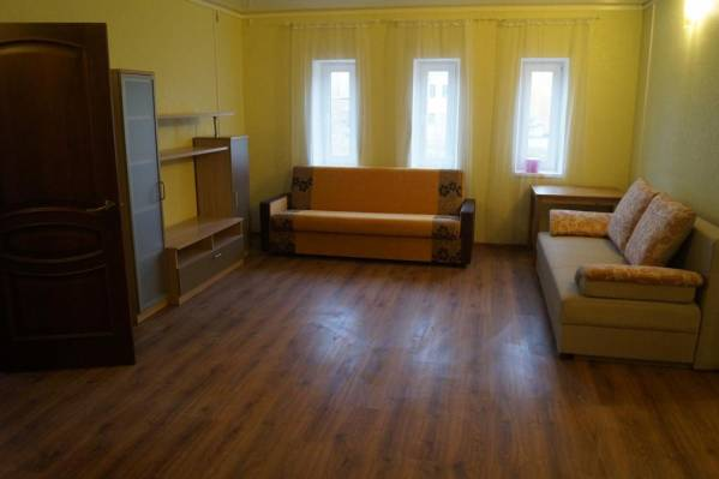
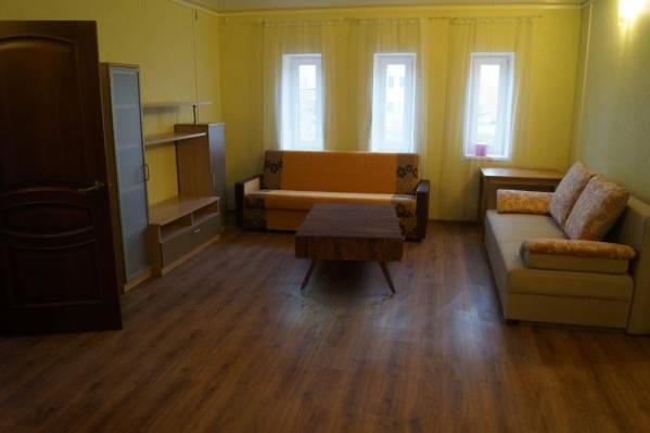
+ coffee table (353, 243)
